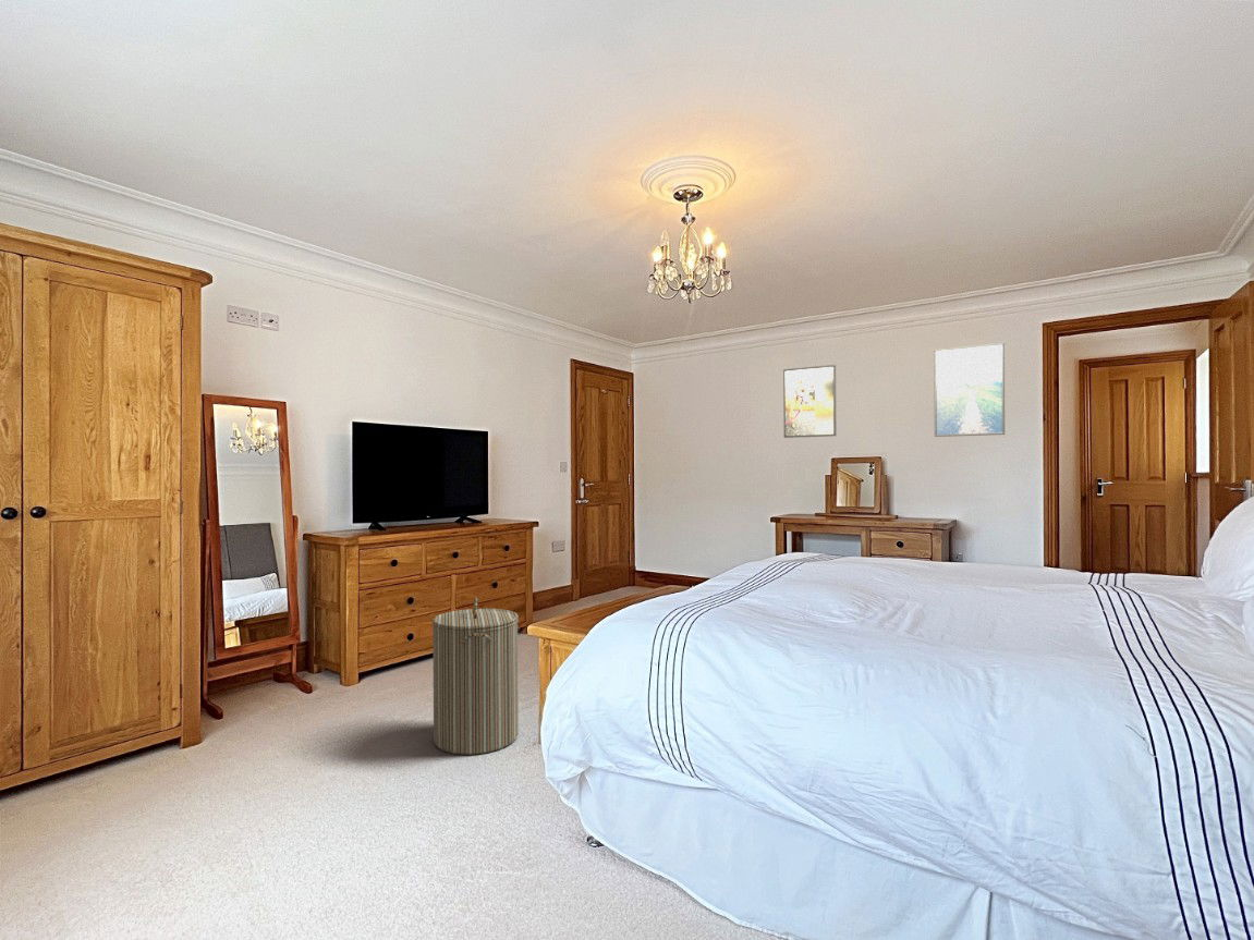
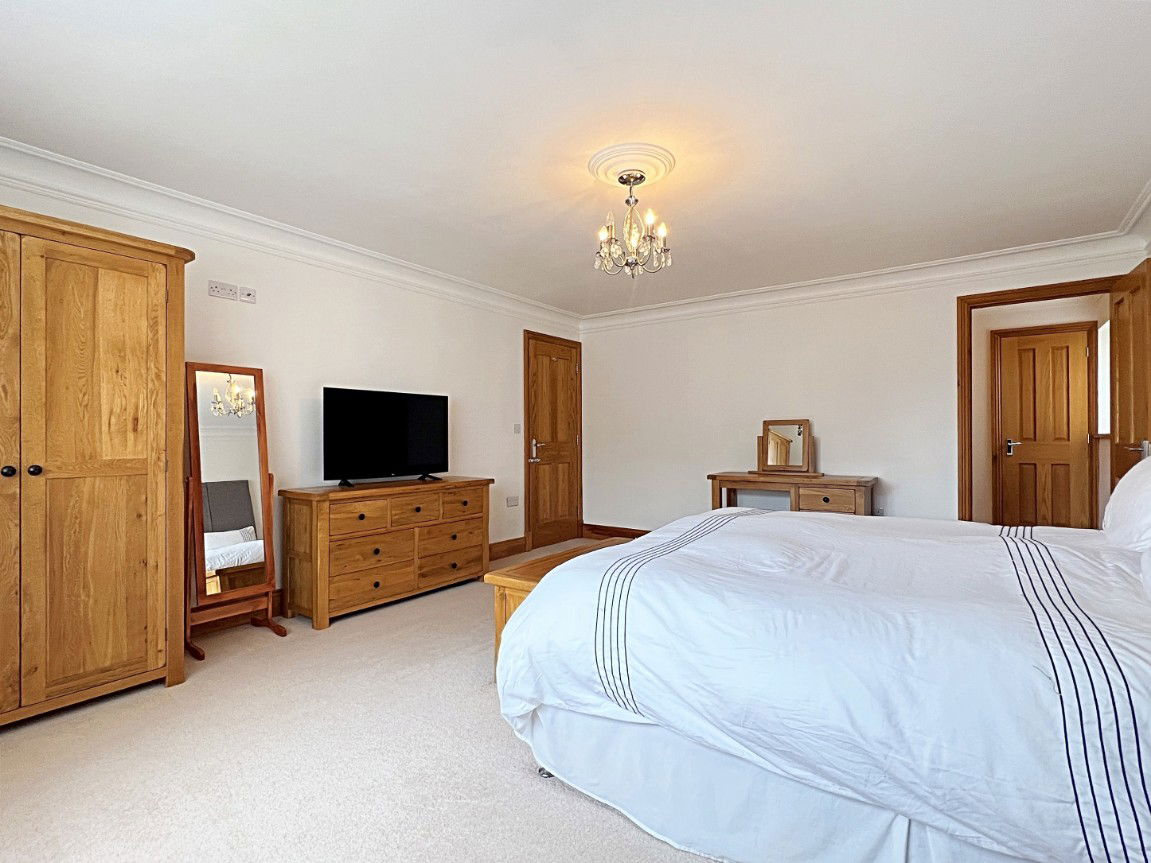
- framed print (967, 390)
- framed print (808, 402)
- laundry hamper (476, 667)
